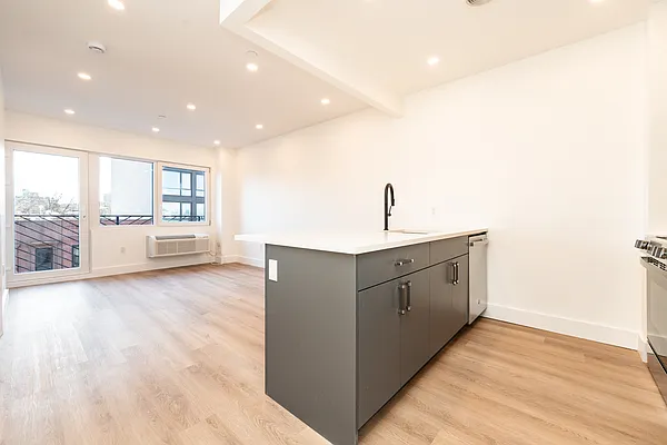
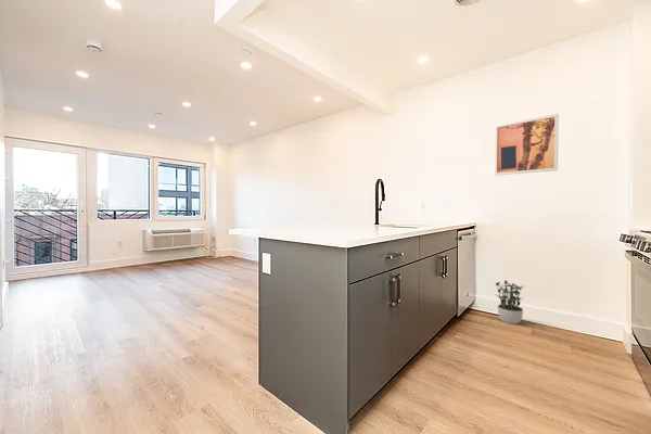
+ potted plant (509, 299)
+ wall art (524, 146)
